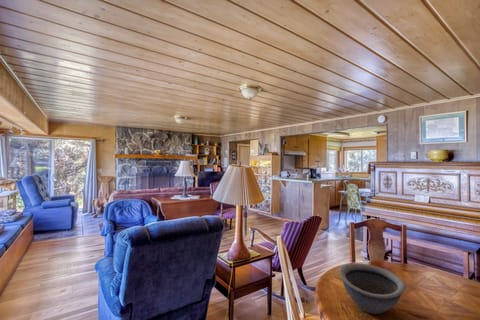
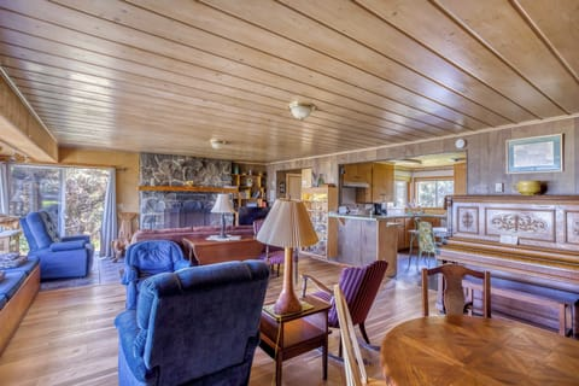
- bowl (371, 291)
